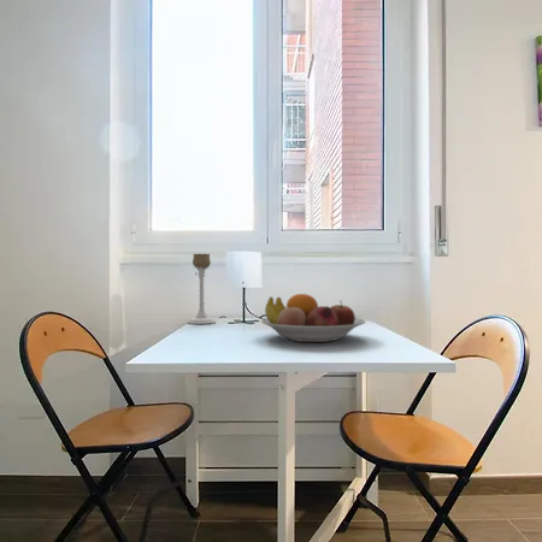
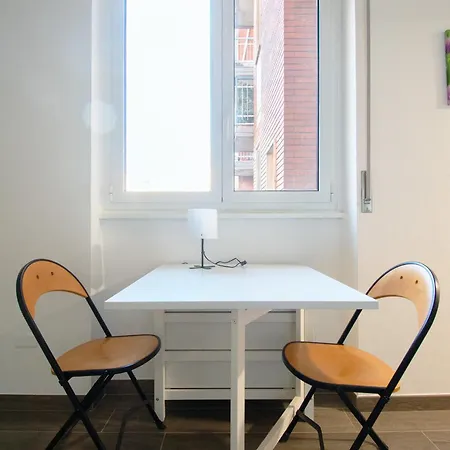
- candle holder (201, 288)
- fruit bowl (312, 316)
